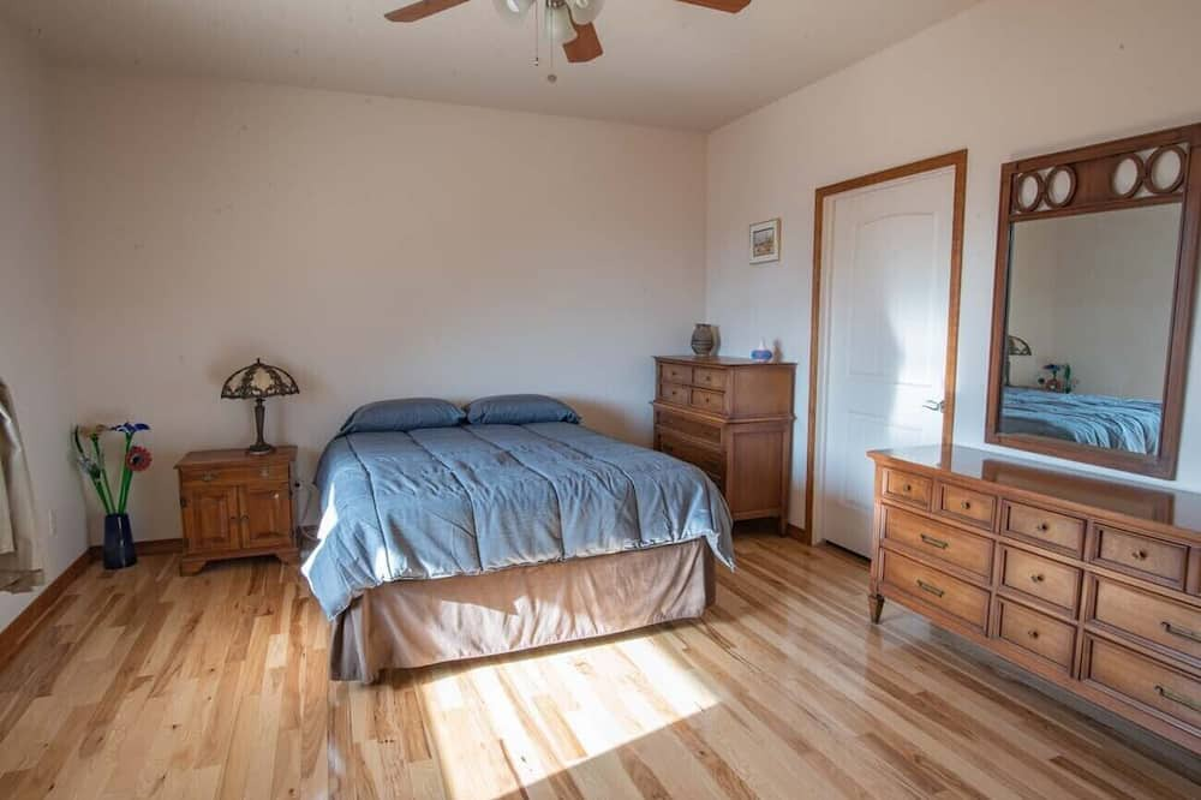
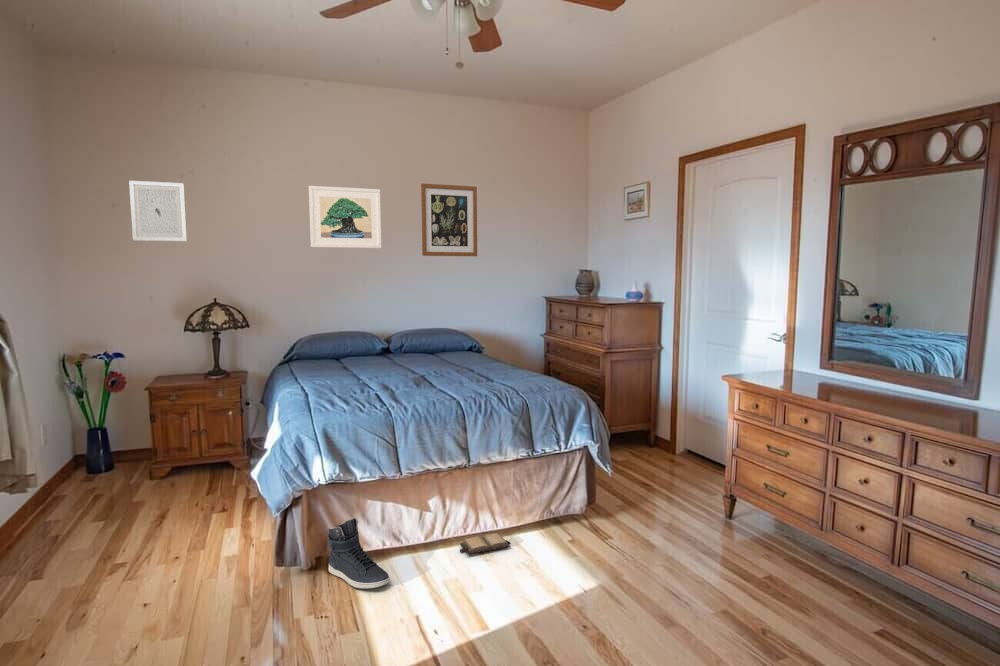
+ wall art (449, 220)
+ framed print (346, 217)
+ hardback book (485, 543)
+ sneaker (357, 550)
+ wall art (158, 211)
